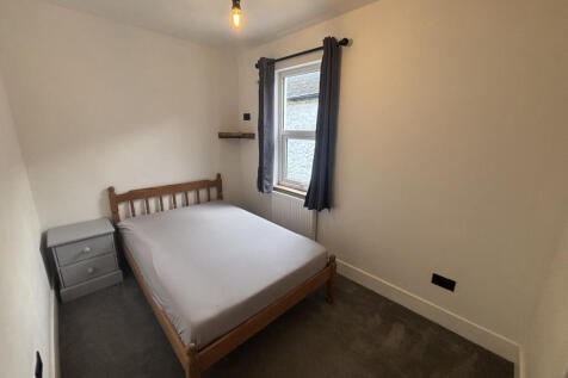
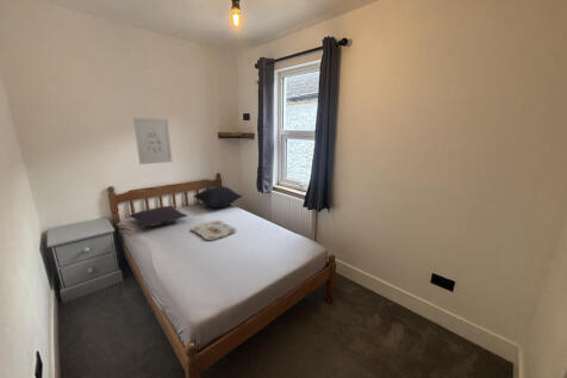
+ pillow (157, 215)
+ wall art (154, 141)
+ serving tray (213, 229)
+ pillow (218, 196)
